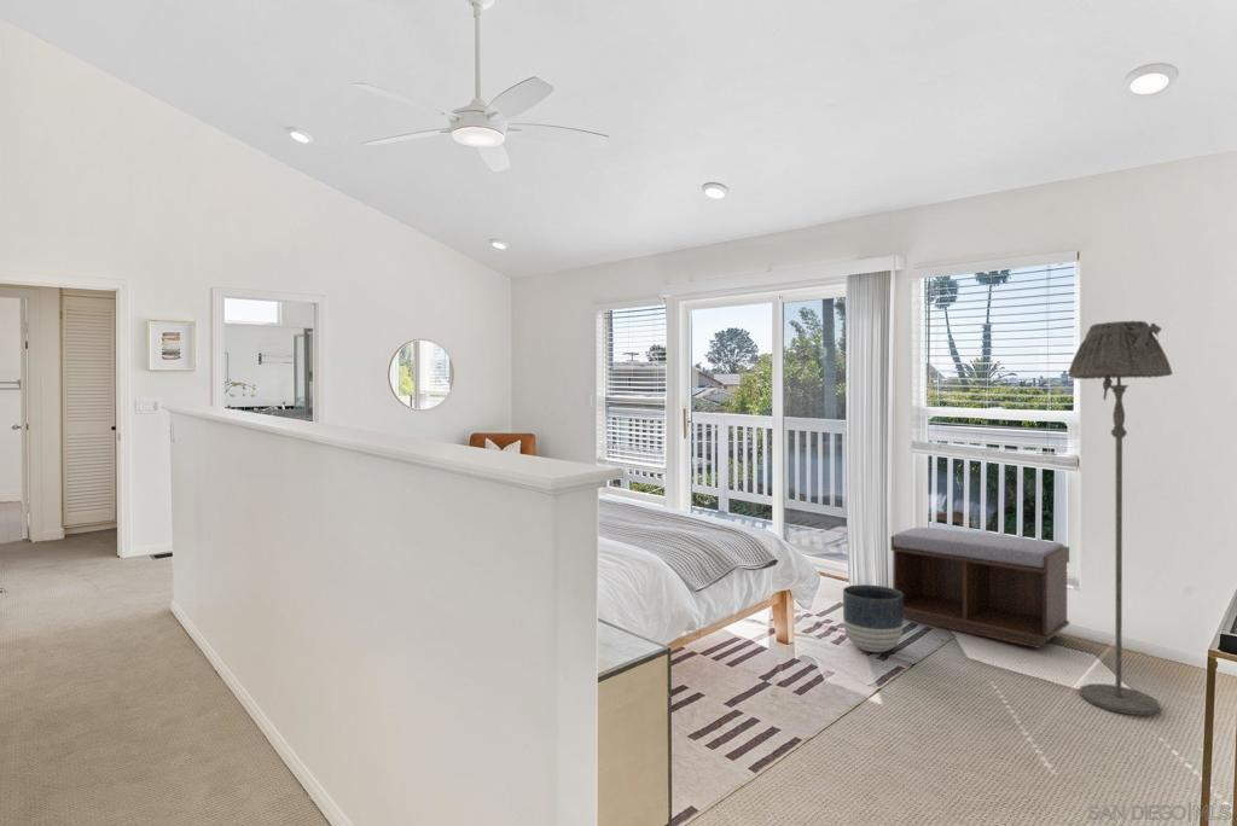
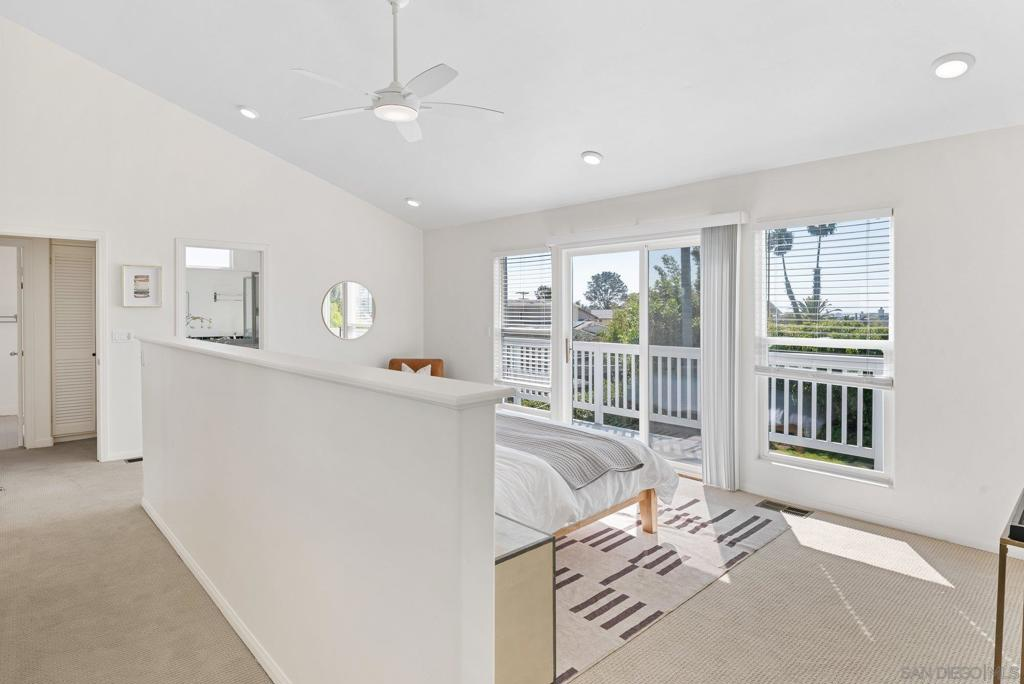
- bench (976, 581)
- planter (872, 620)
- floor lamp (1117, 512)
